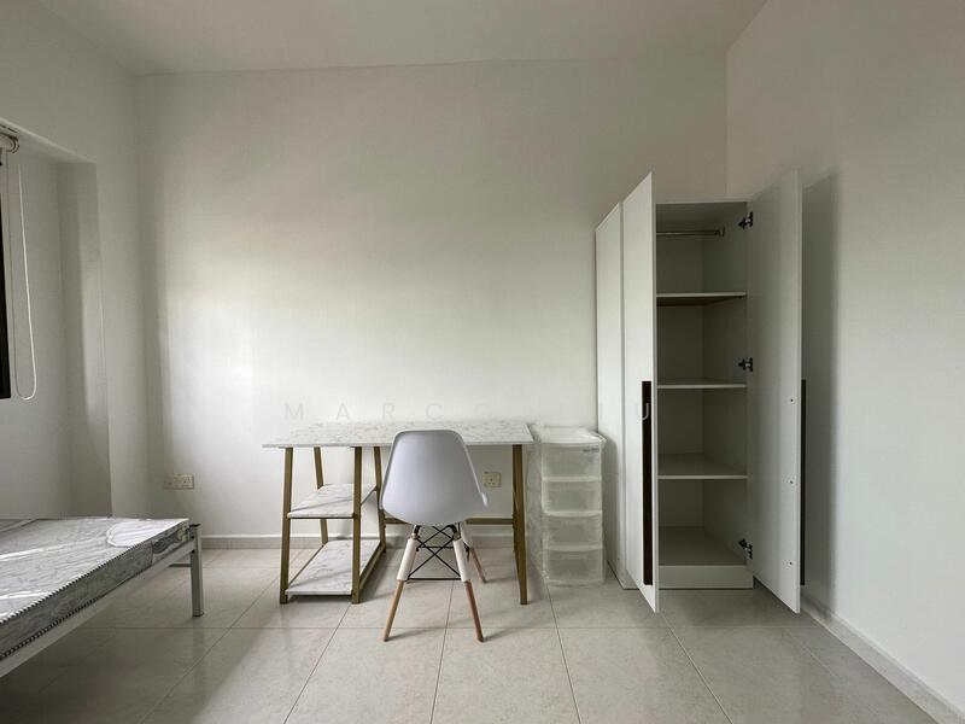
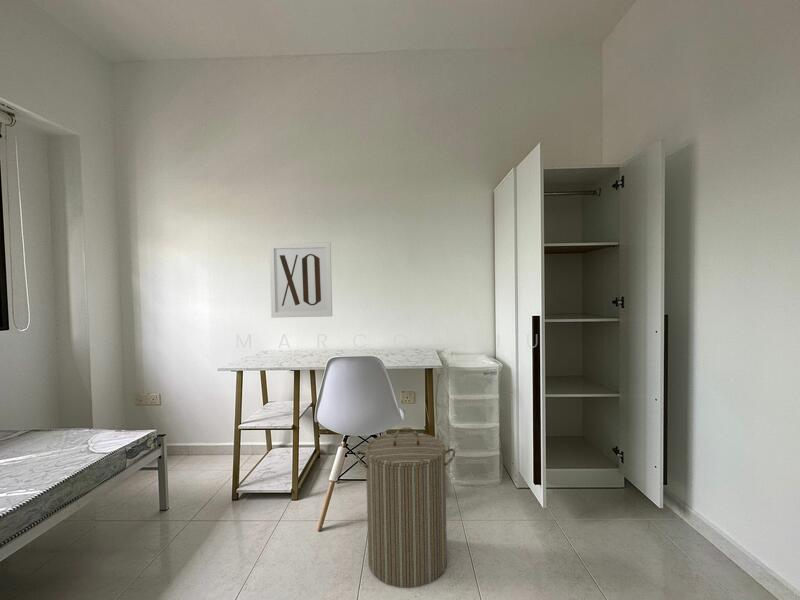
+ wall art (300, 280)
+ laundry hamper (406, 494)
